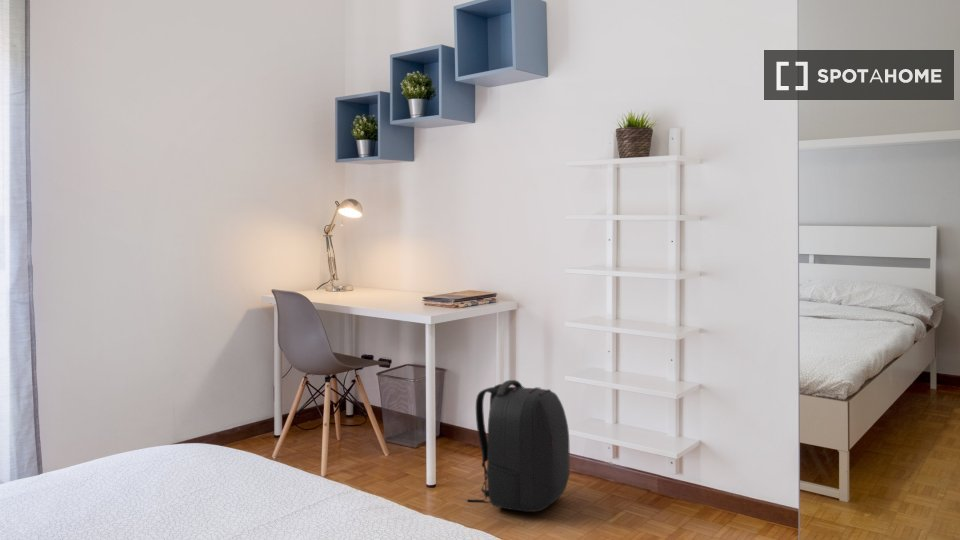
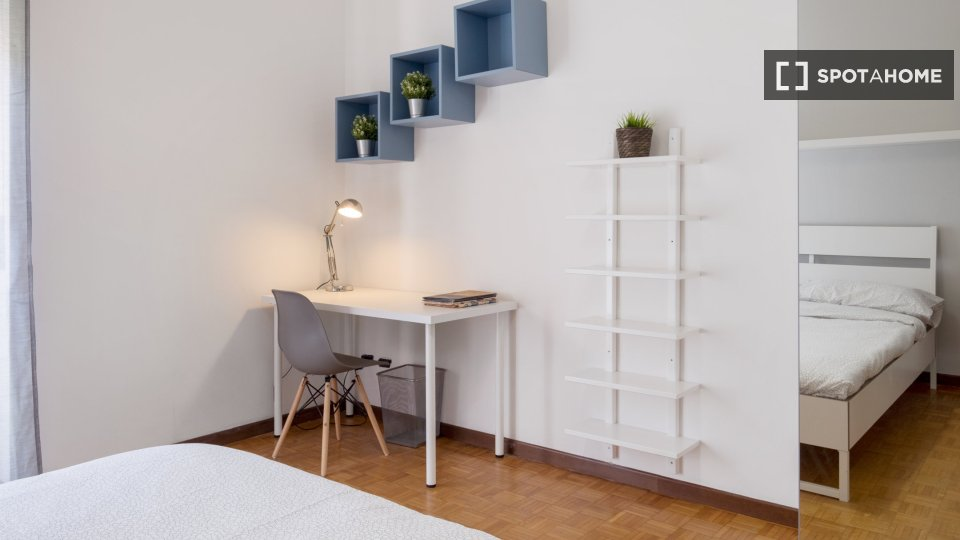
- backpack (518, 441)
